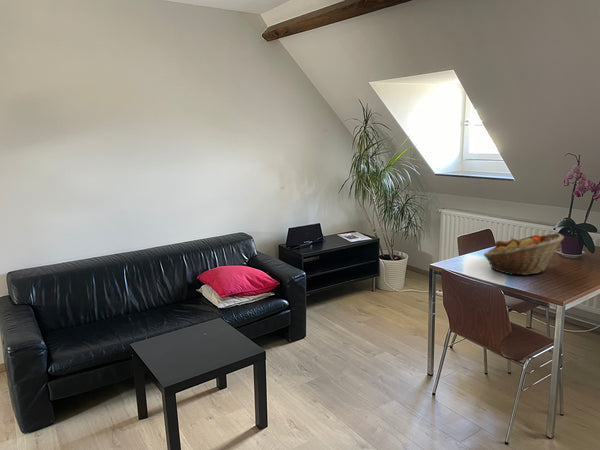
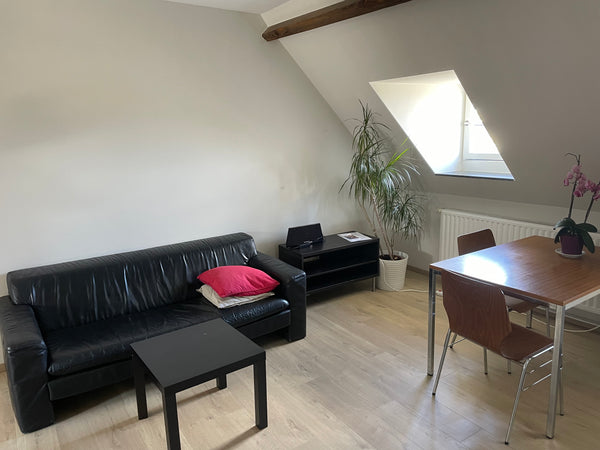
- fruit basket (522, 251)
